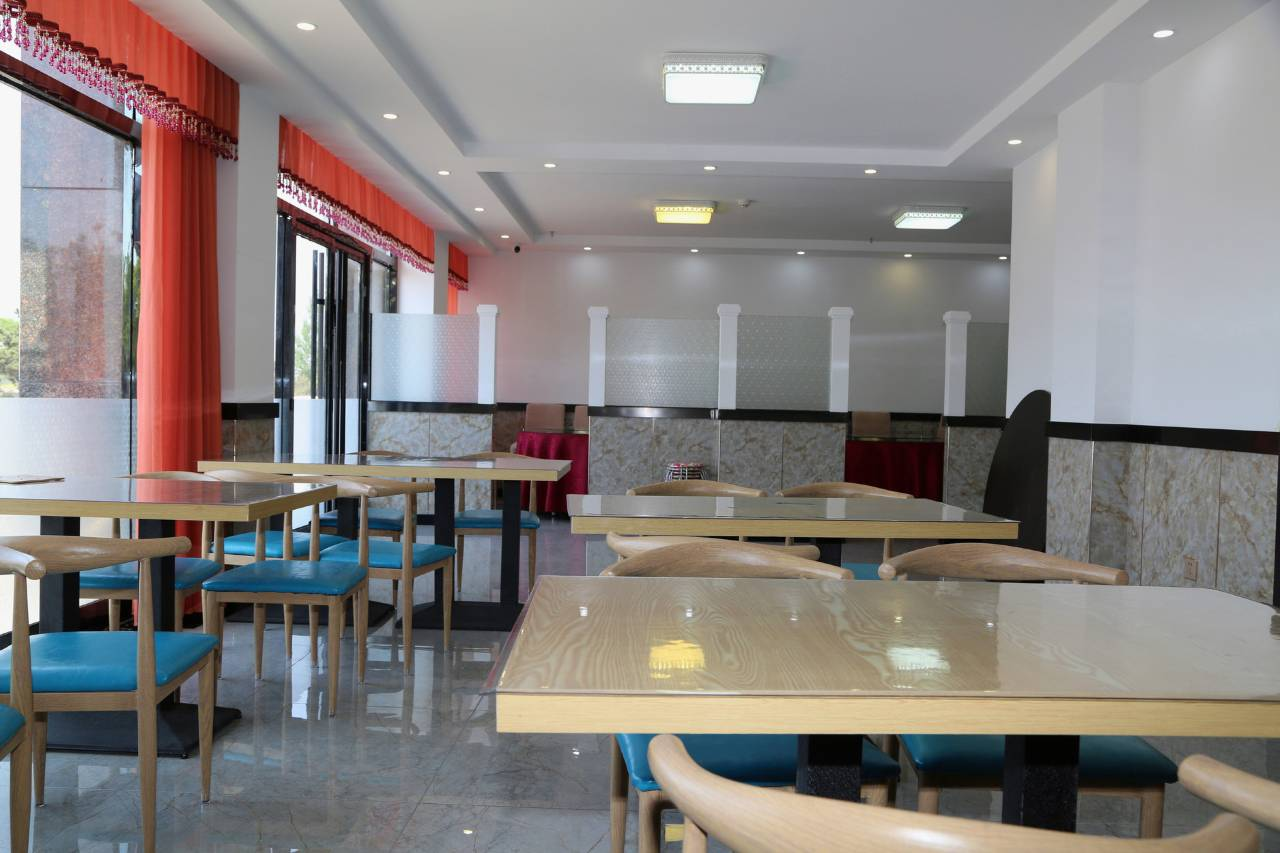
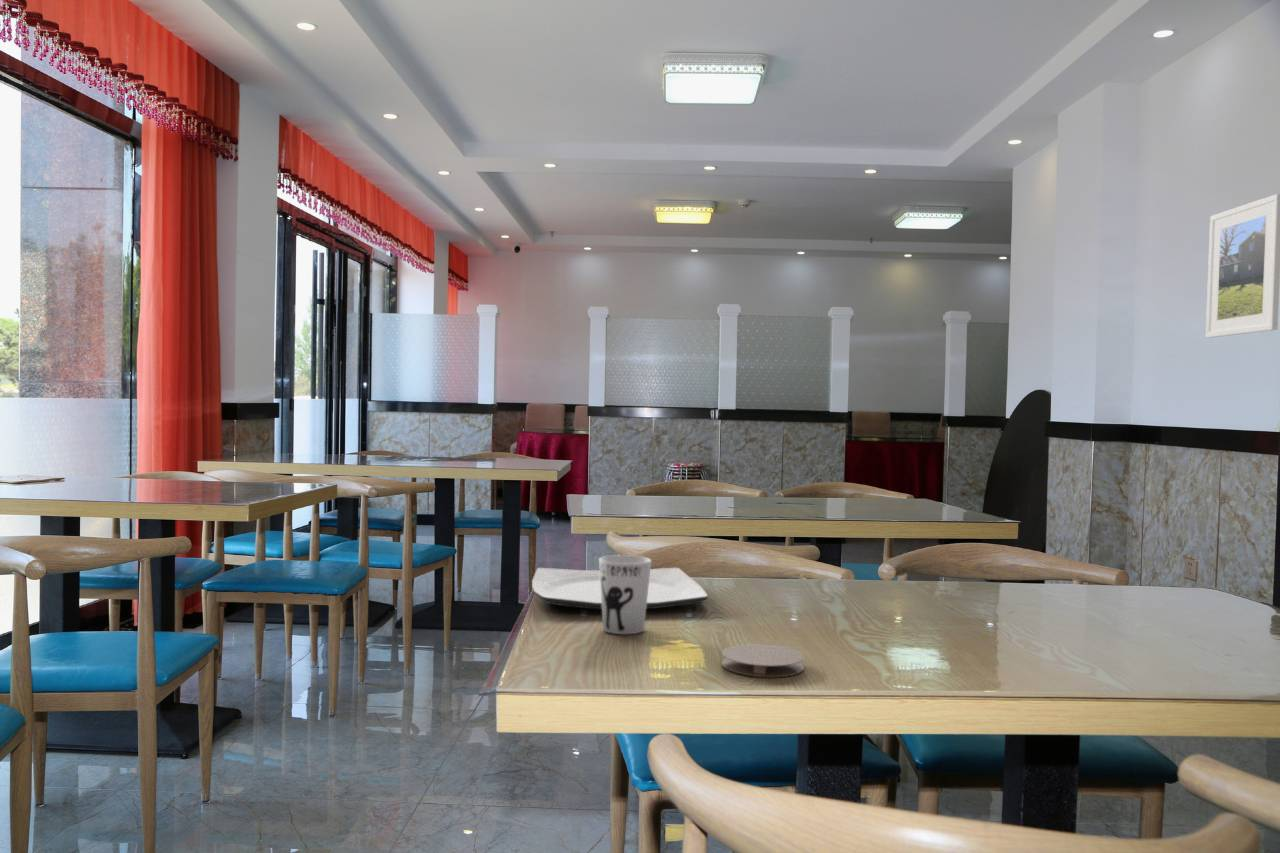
+ cup (624, 594)
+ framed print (1241, 269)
+ plate (600, 588)
+ coaster (762, 659)
